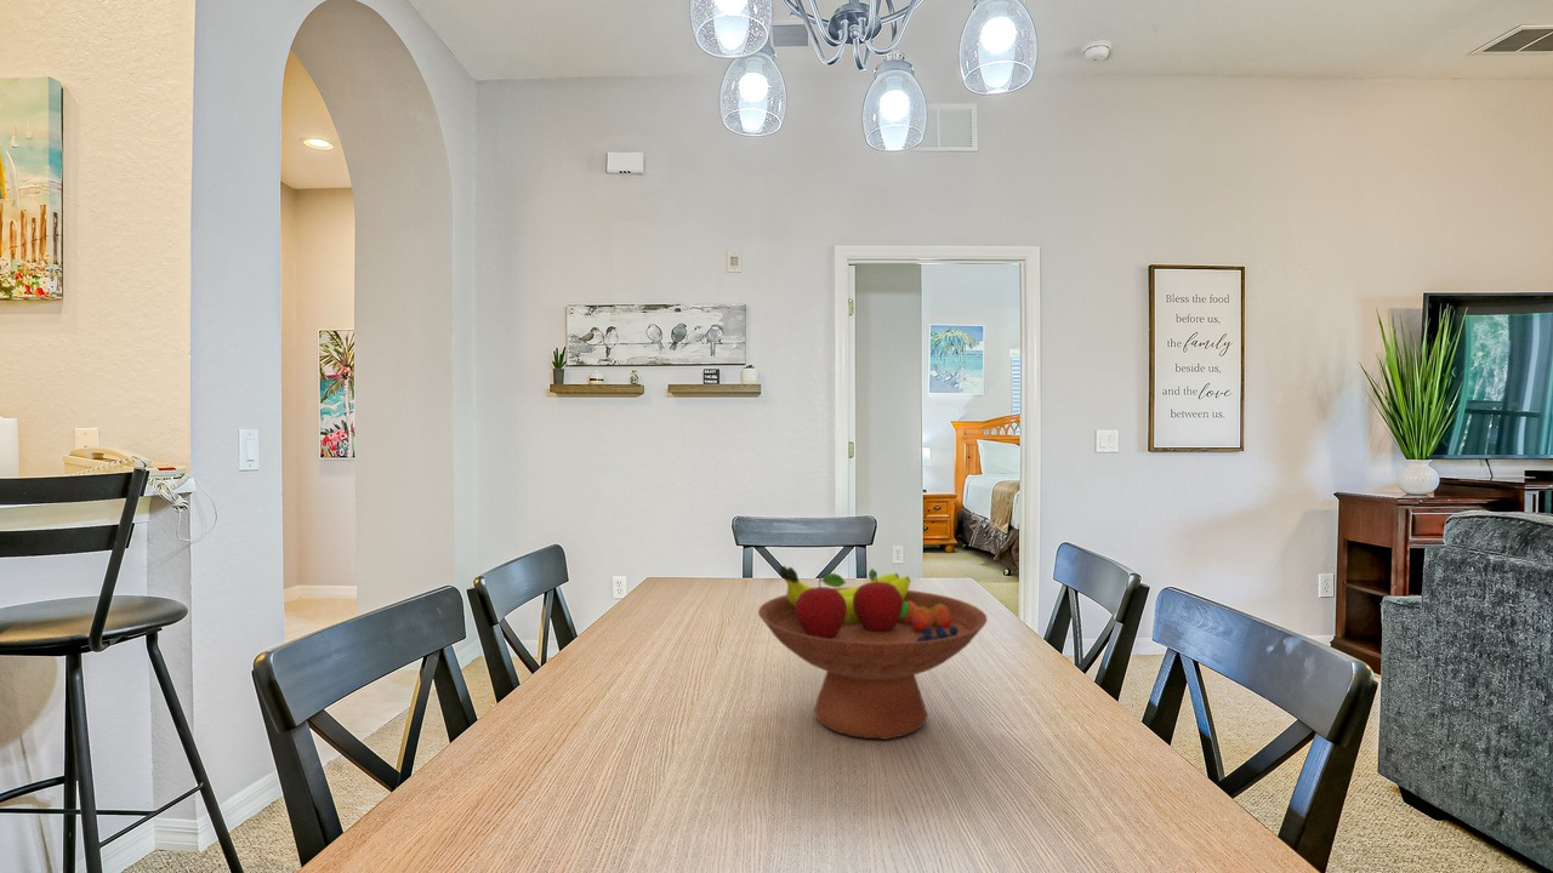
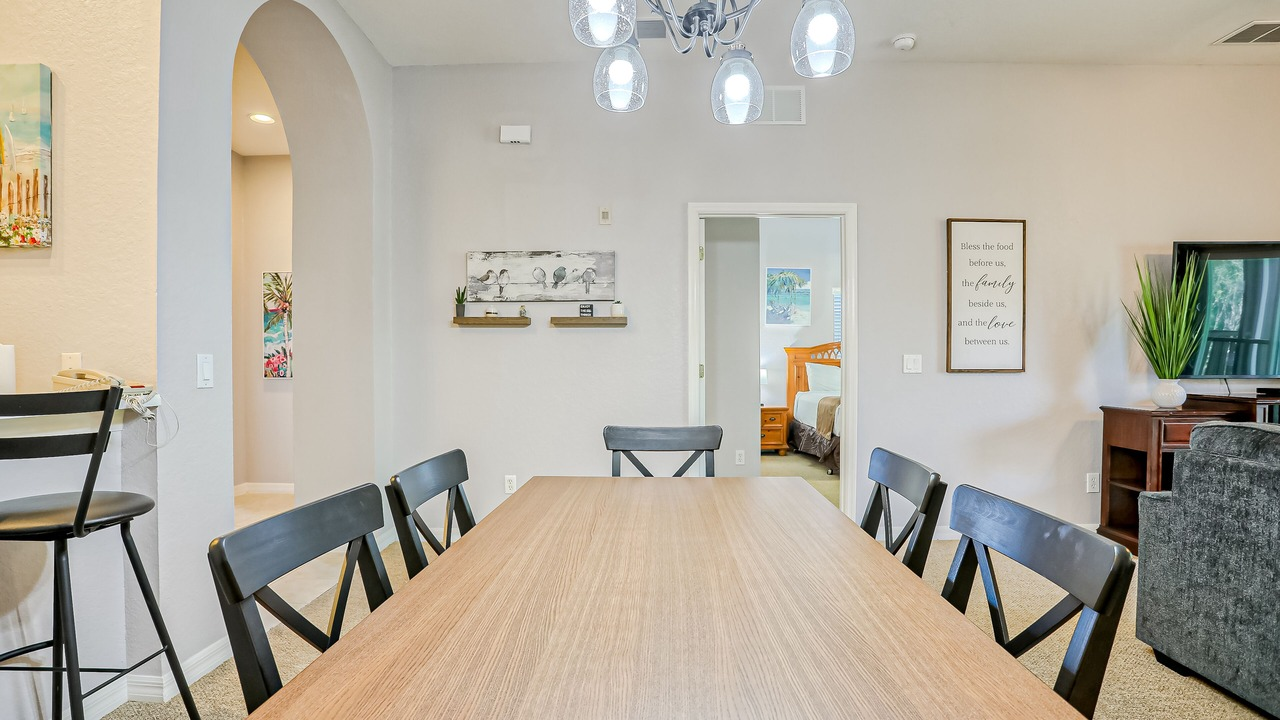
- fruit bowl (870, 644)
